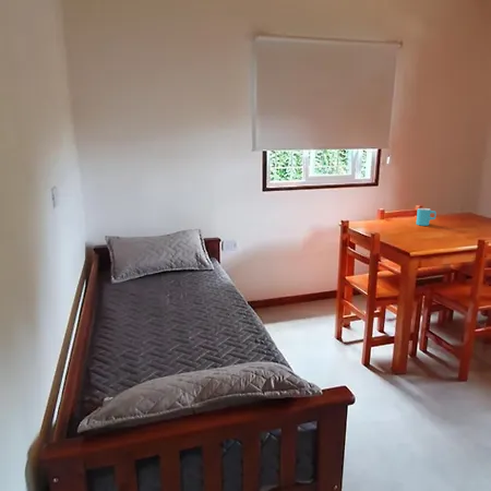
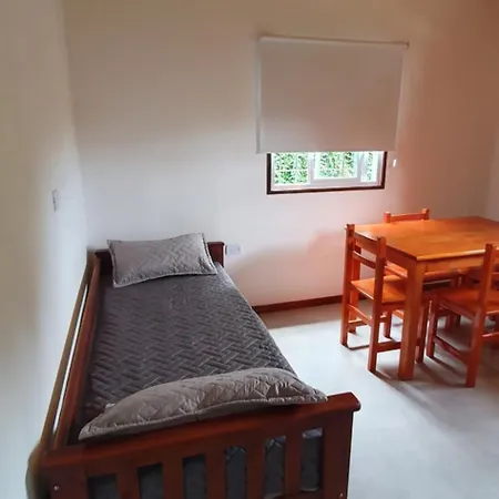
- cup (426, 216)
